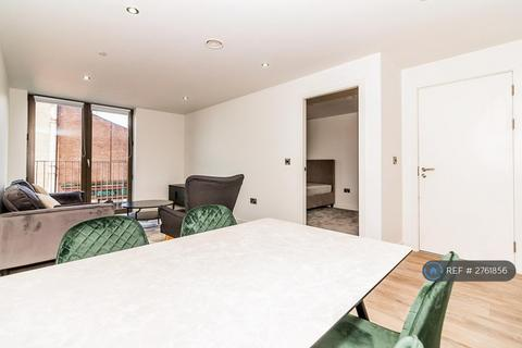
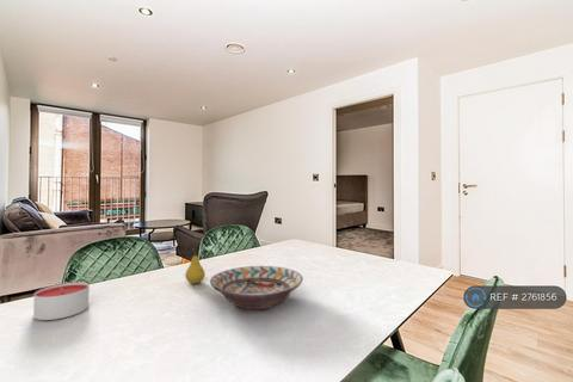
+ decorative bowl (257, 289)
+ candle (62, 298)
+ fruit (195, 265)
